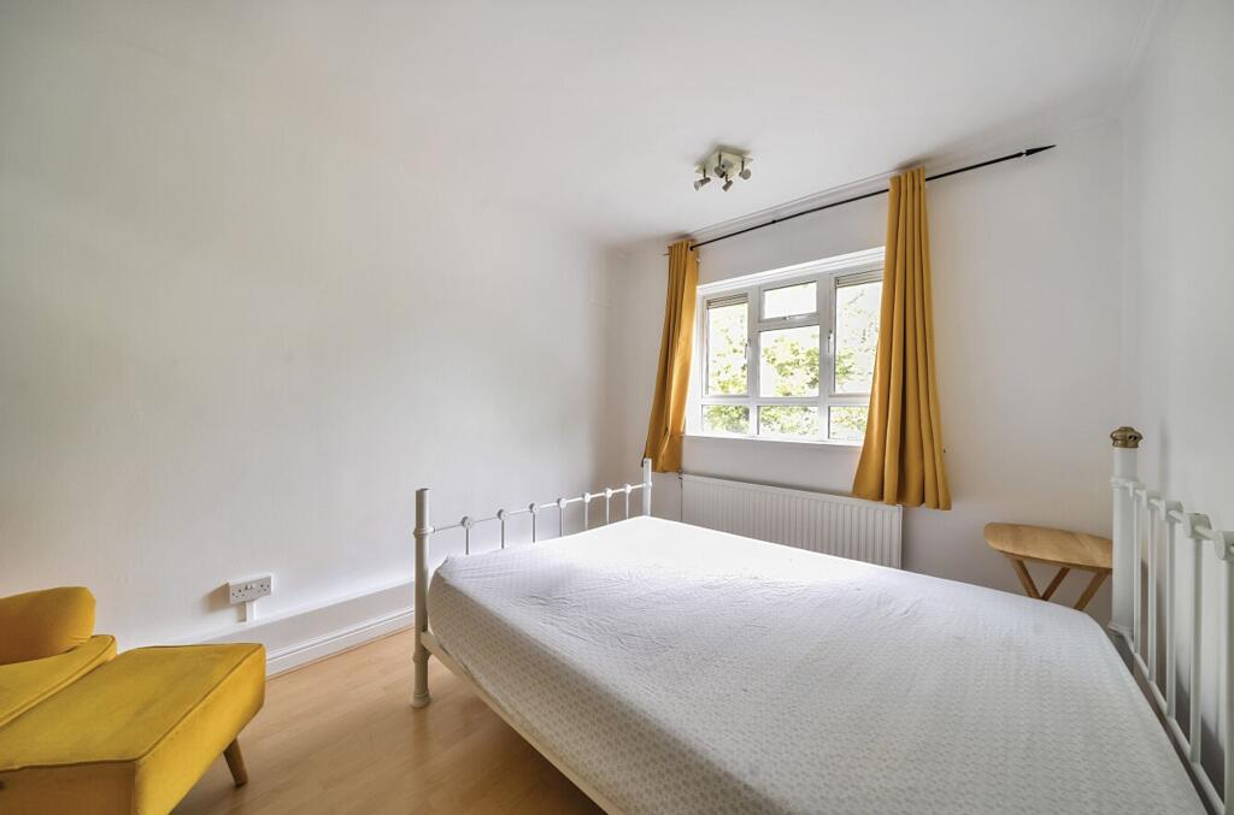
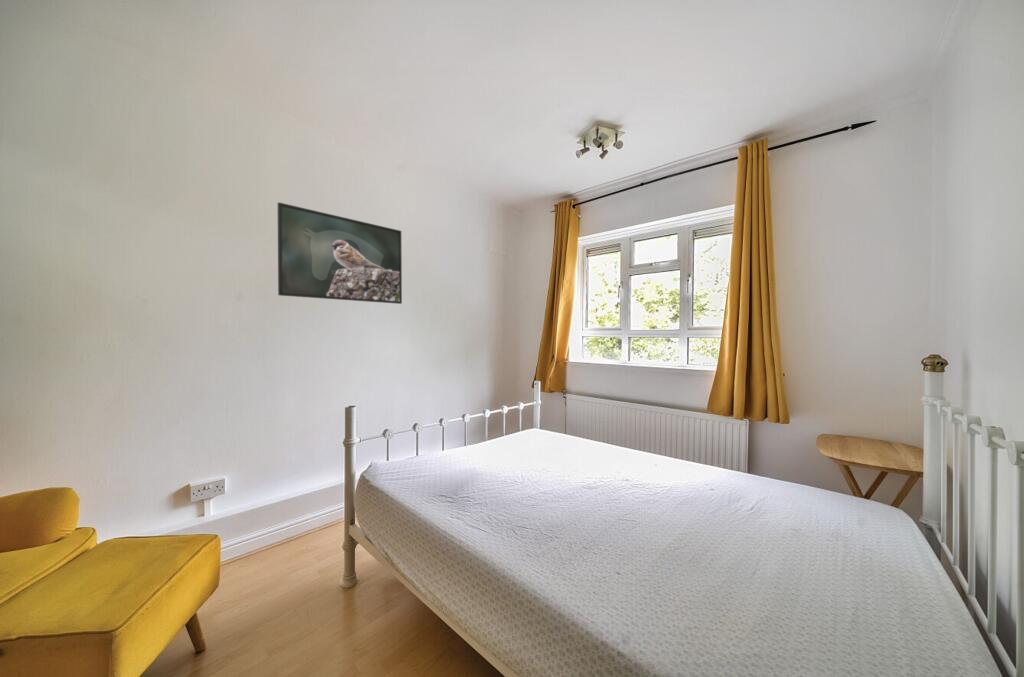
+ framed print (347, 259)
